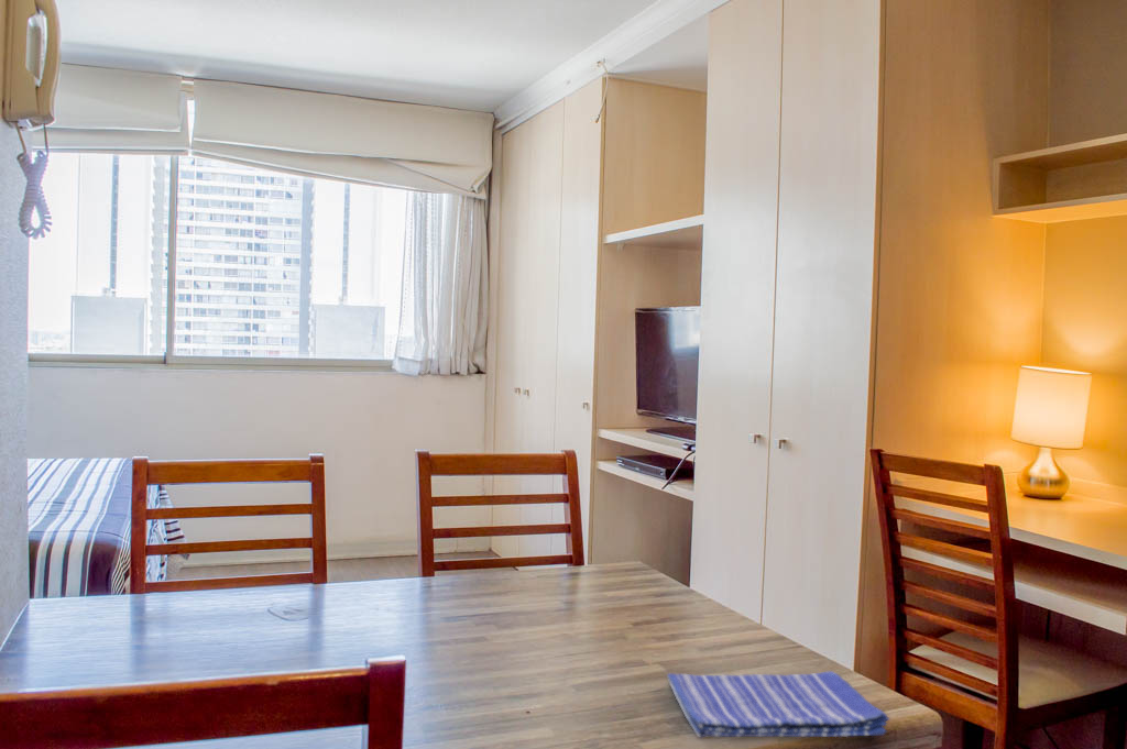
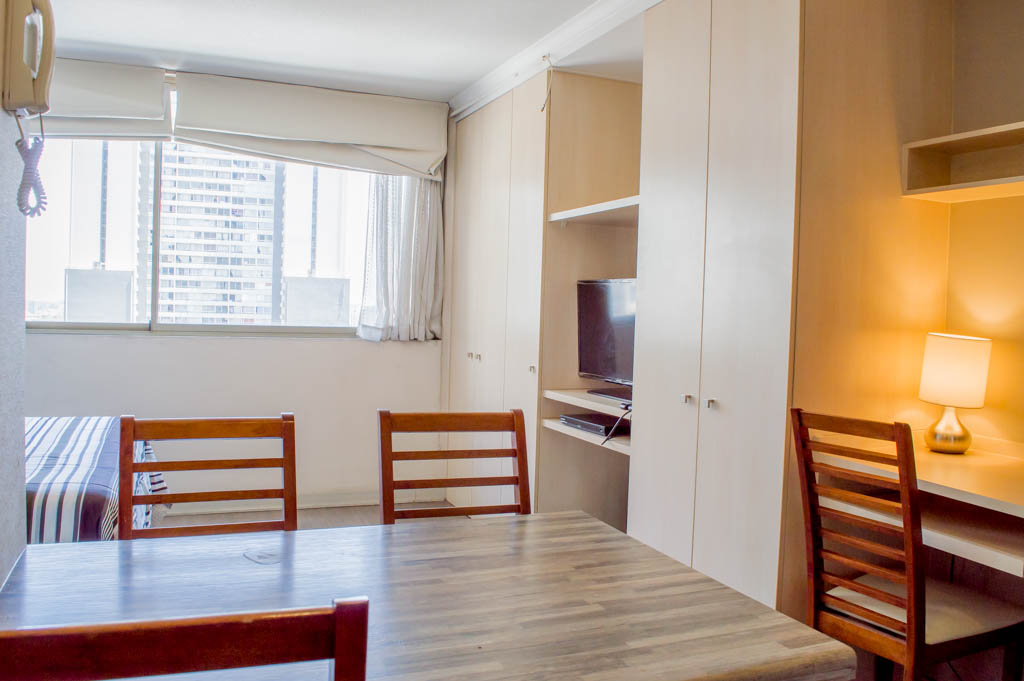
- dish towel (772, 698)
